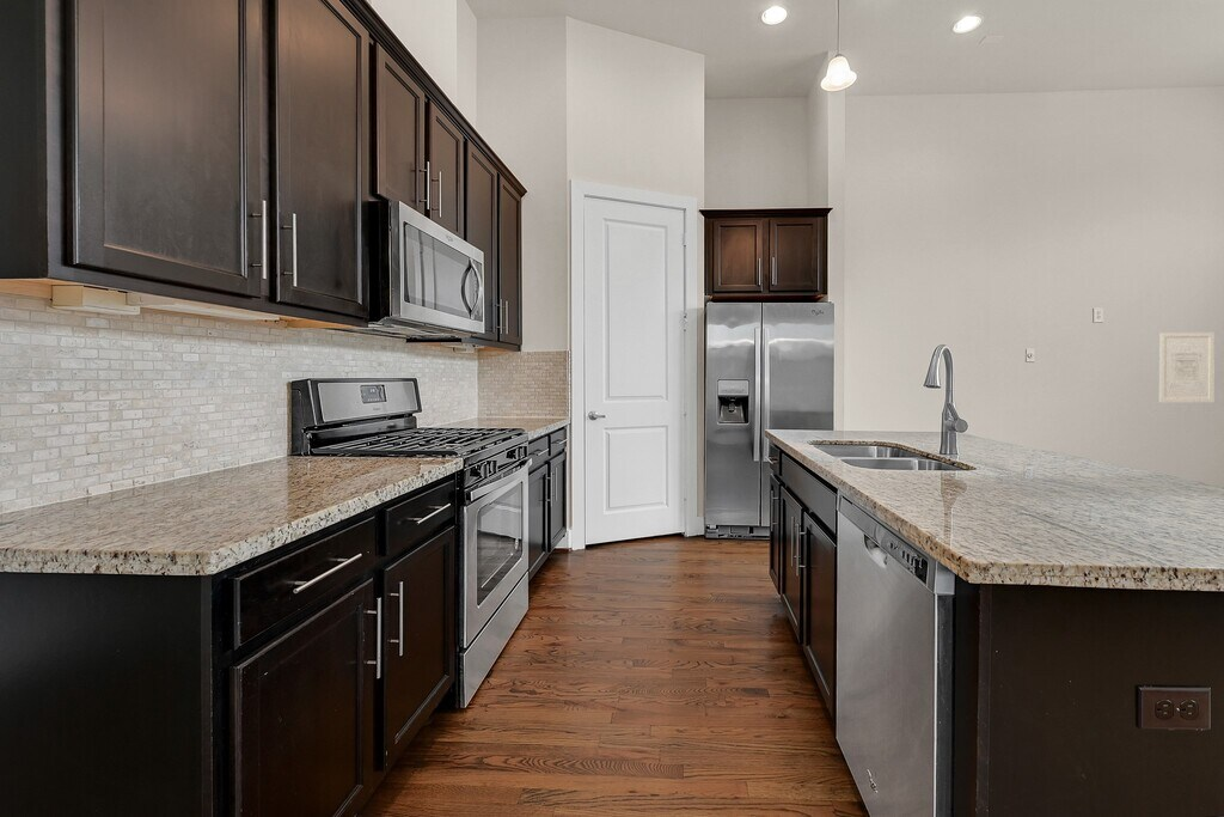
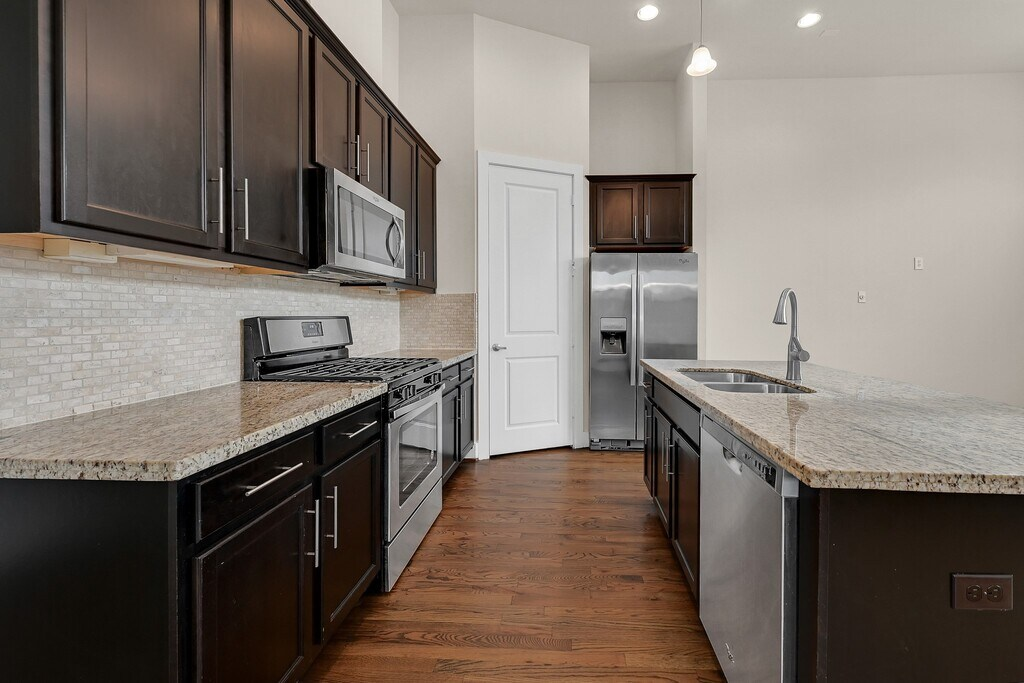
- wall art (1186, 367)
